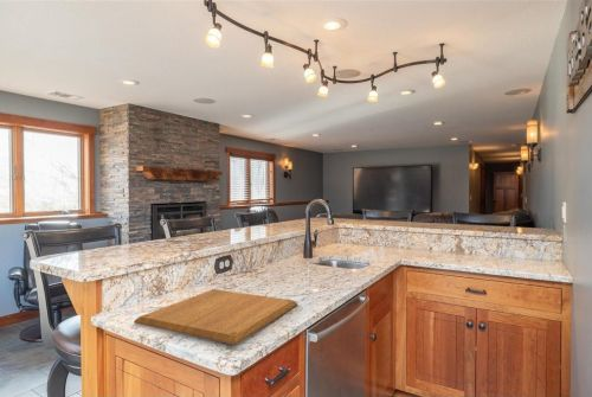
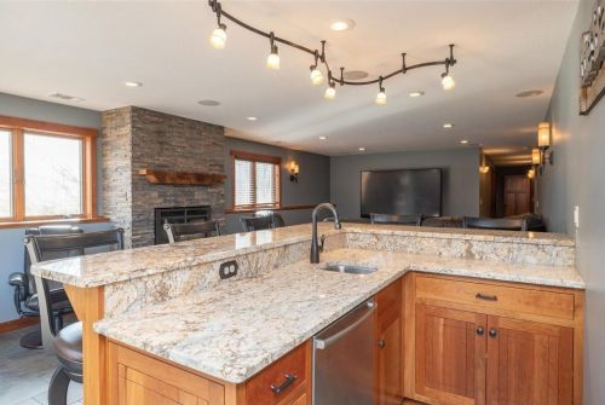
- chopping board (221, 309)
